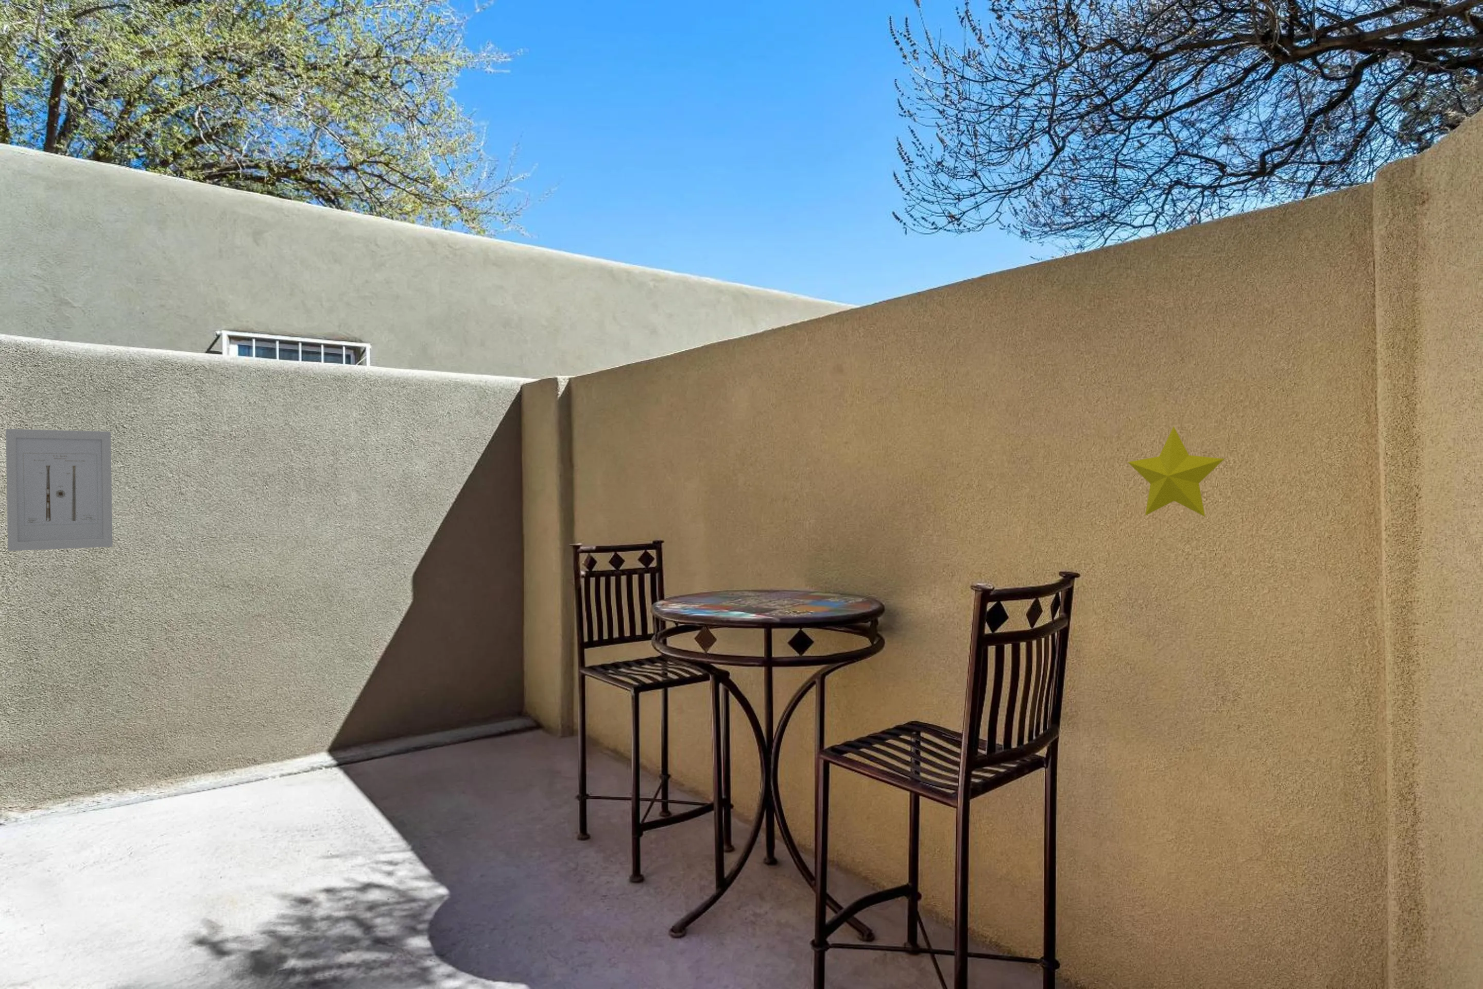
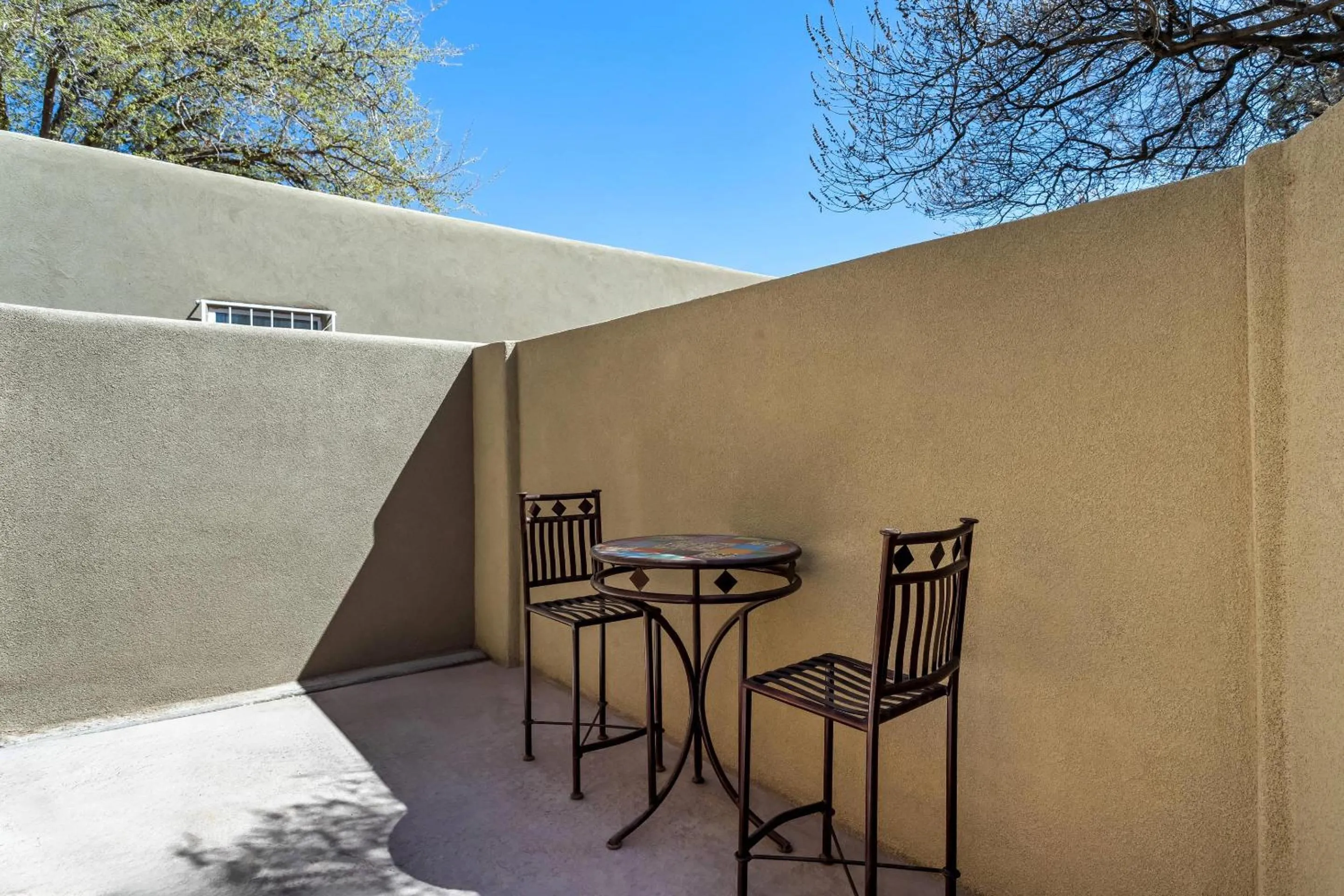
- decorative star (1174, 471)
- wall art (61, 489)
